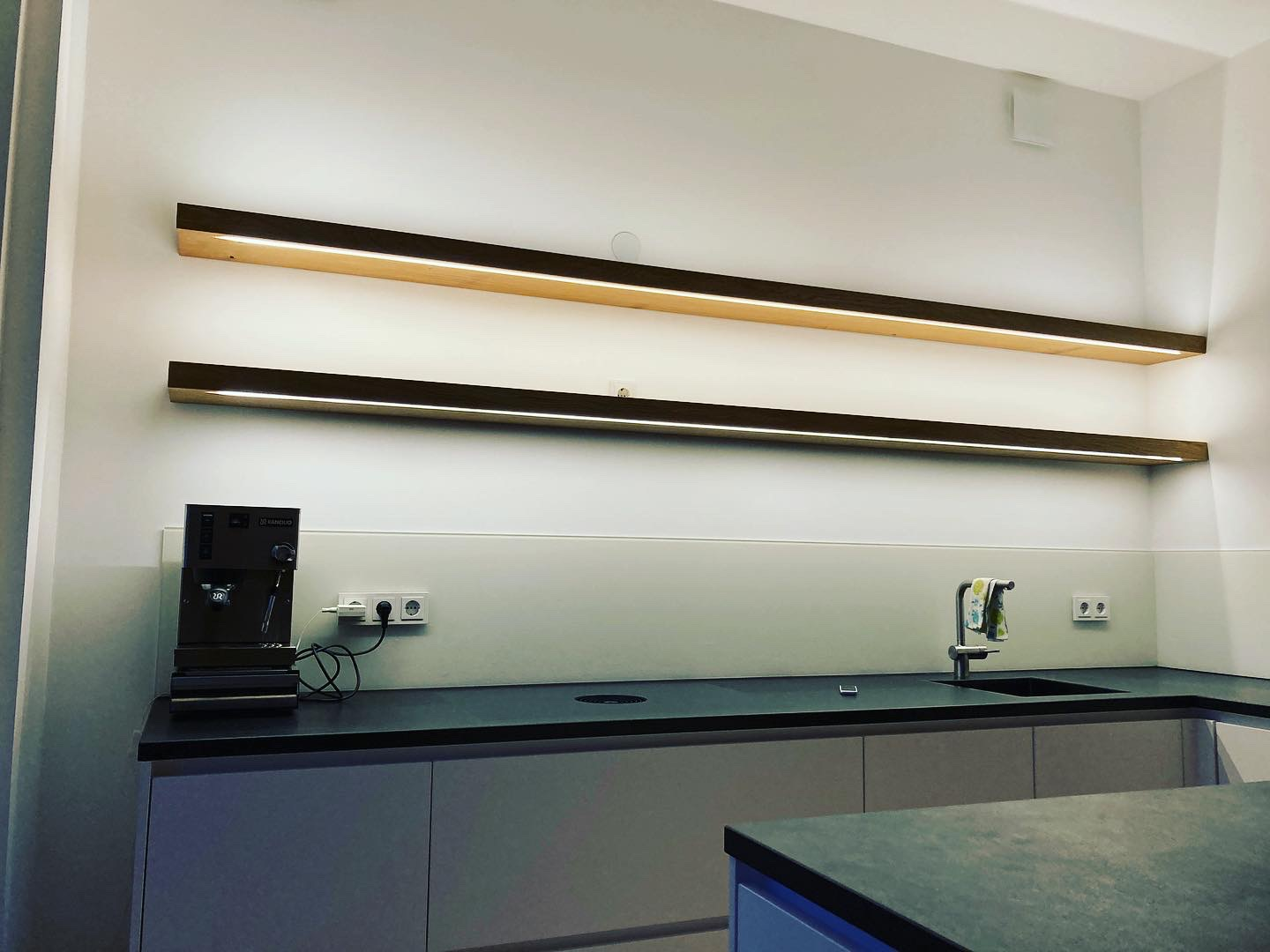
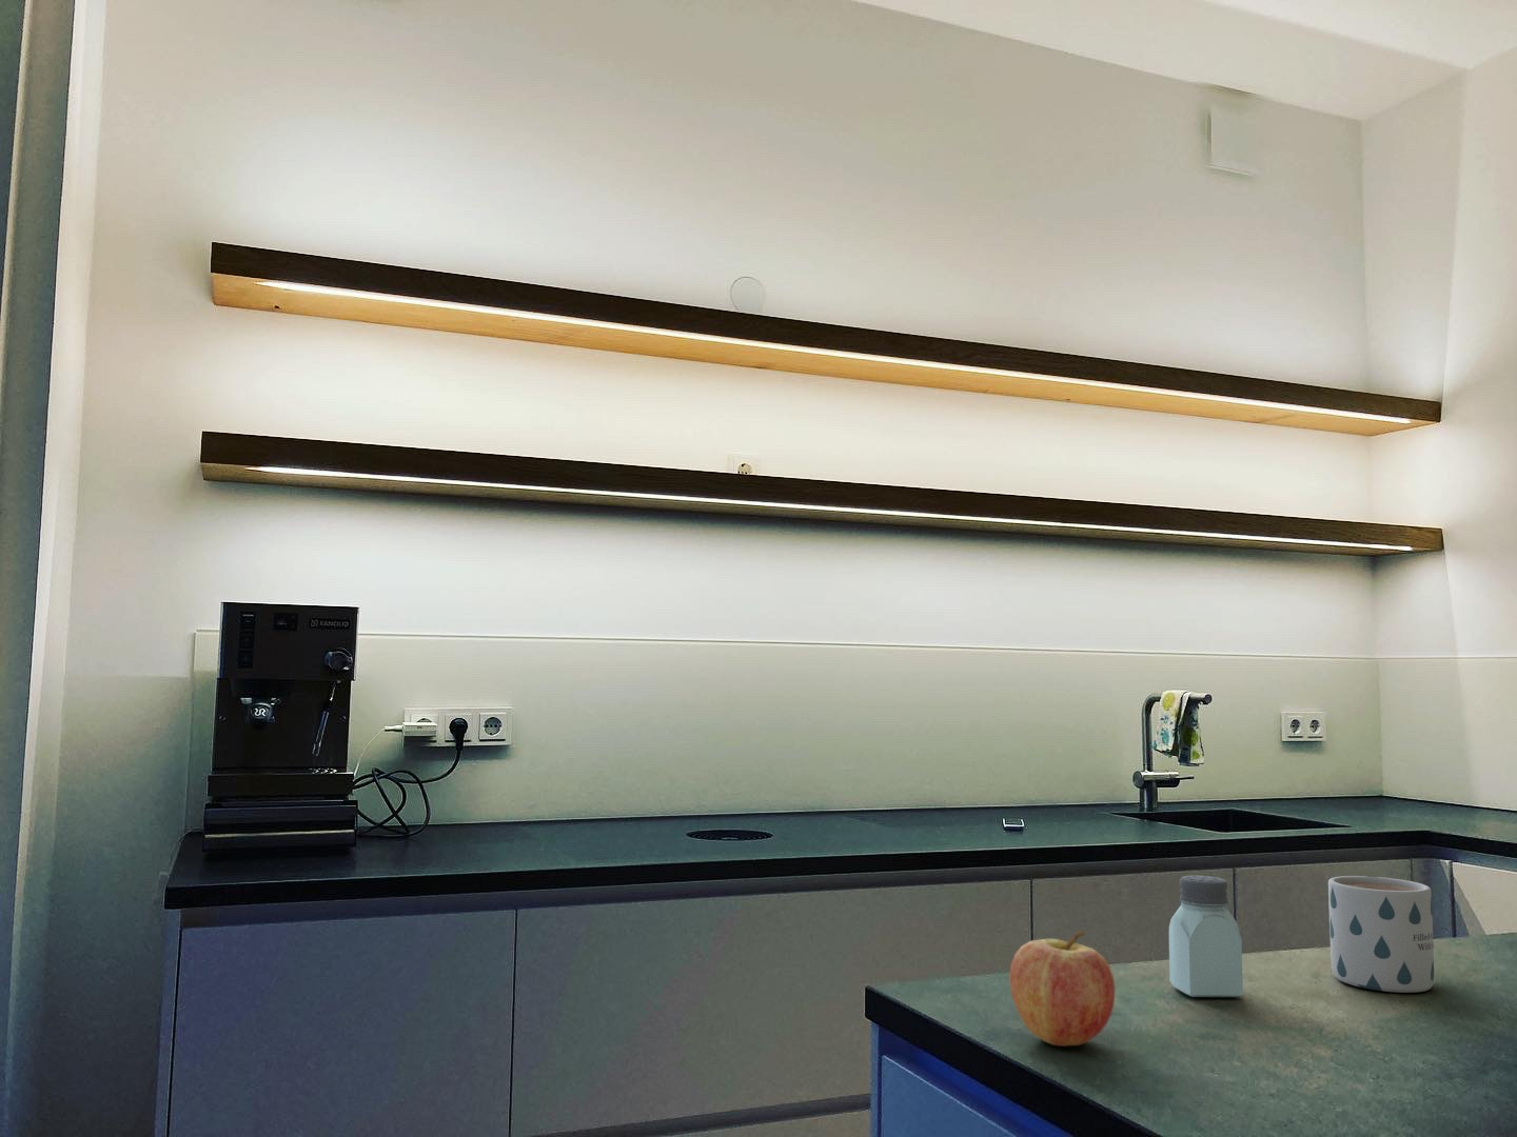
+ mug (1386, 929)
+ fruit (1061, 988)
+ saltshaker (1204, 934)
